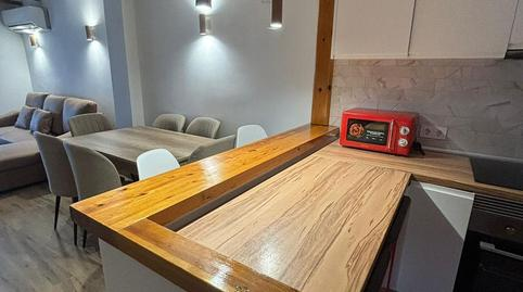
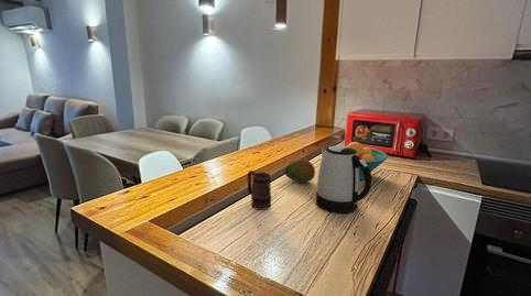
+ fruit (299, 171)
+ fruit bowl (358, 155)
+ kettle (343, 177)
+ mug (258, 188)
